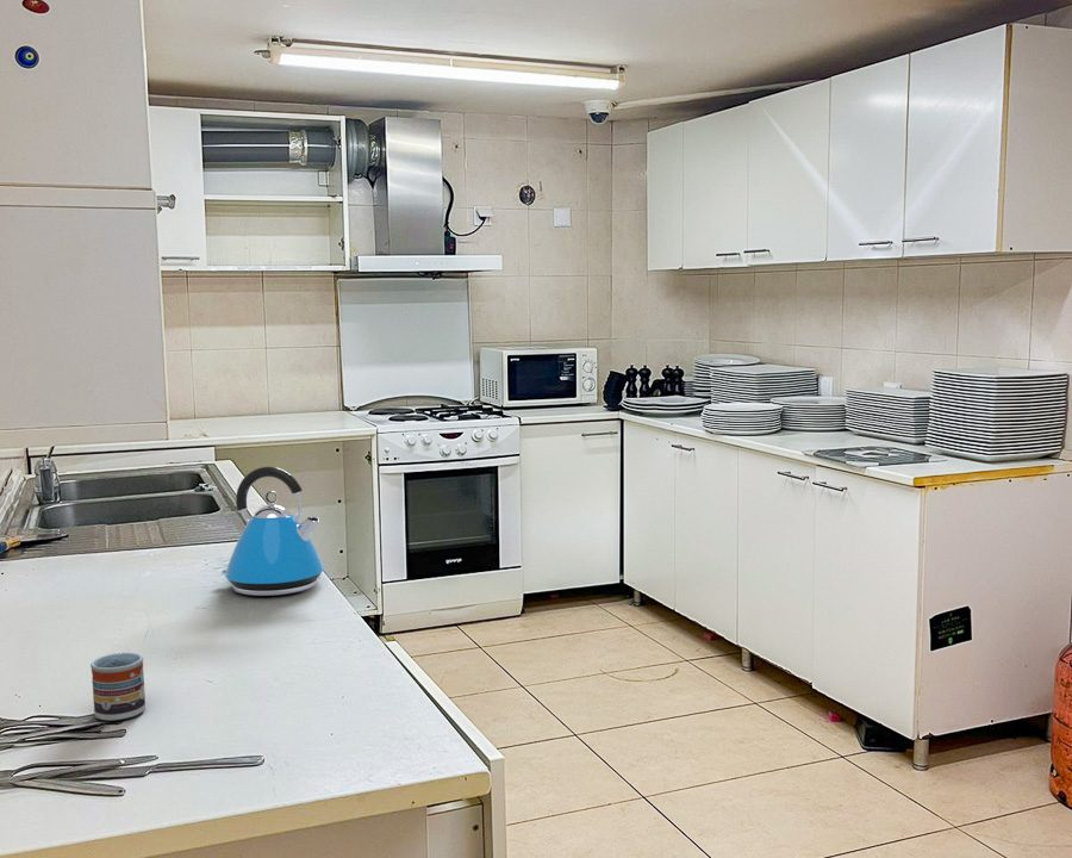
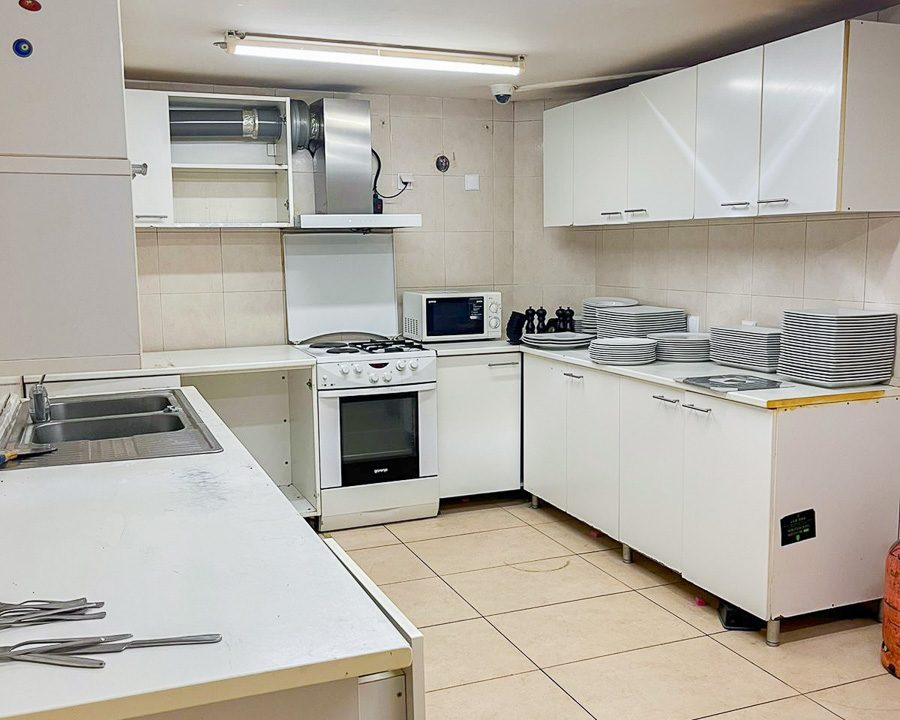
- kettle (269, 526)
- cup (119, 683)
